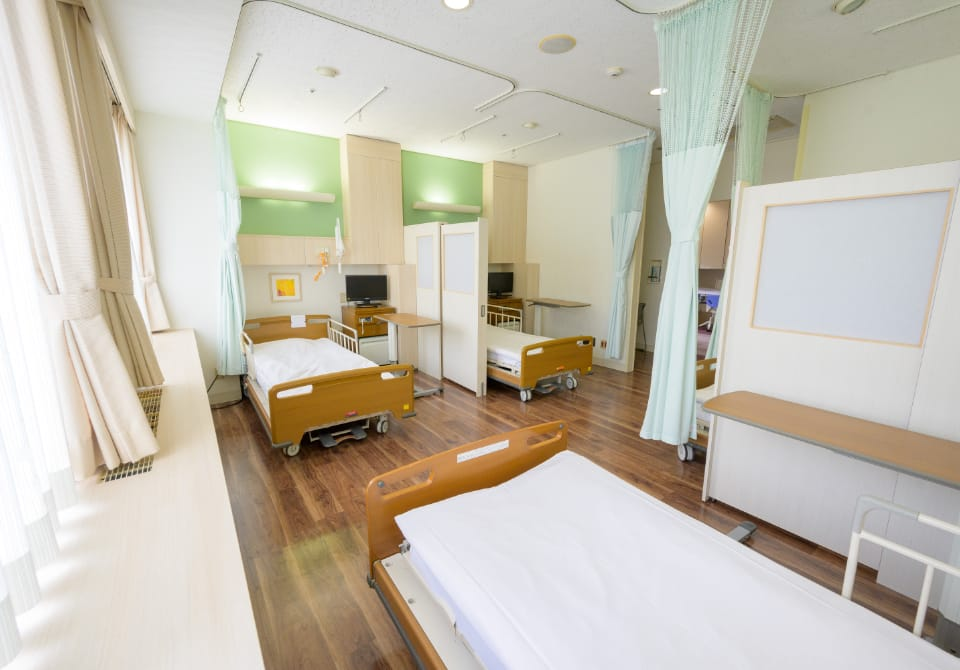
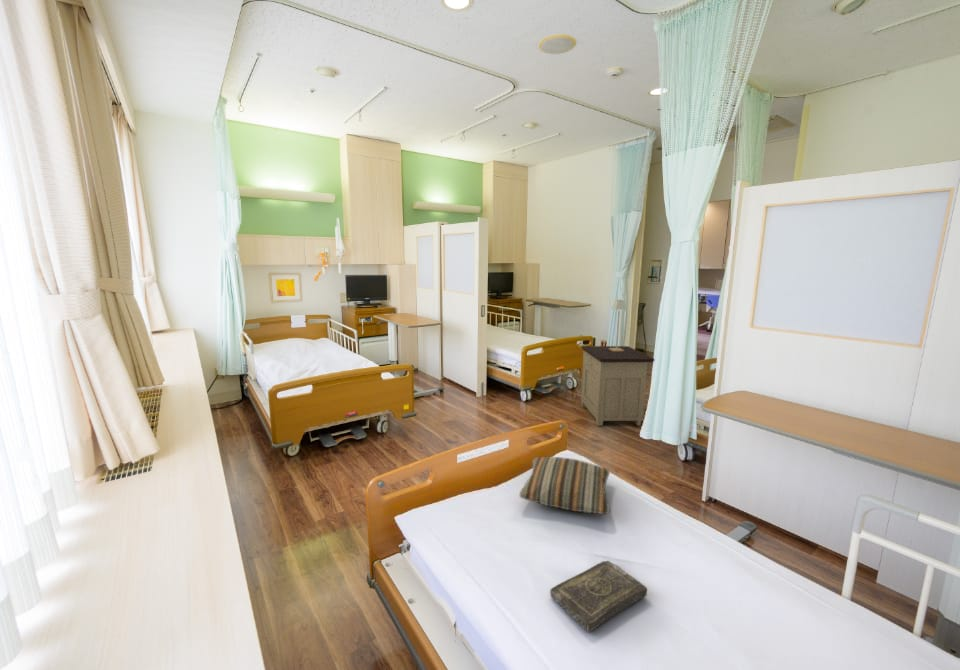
+ table lamp (618, 325)
+ book (598, 591)
+ pillow (567, 482)
+ nightstand (613, 384)
